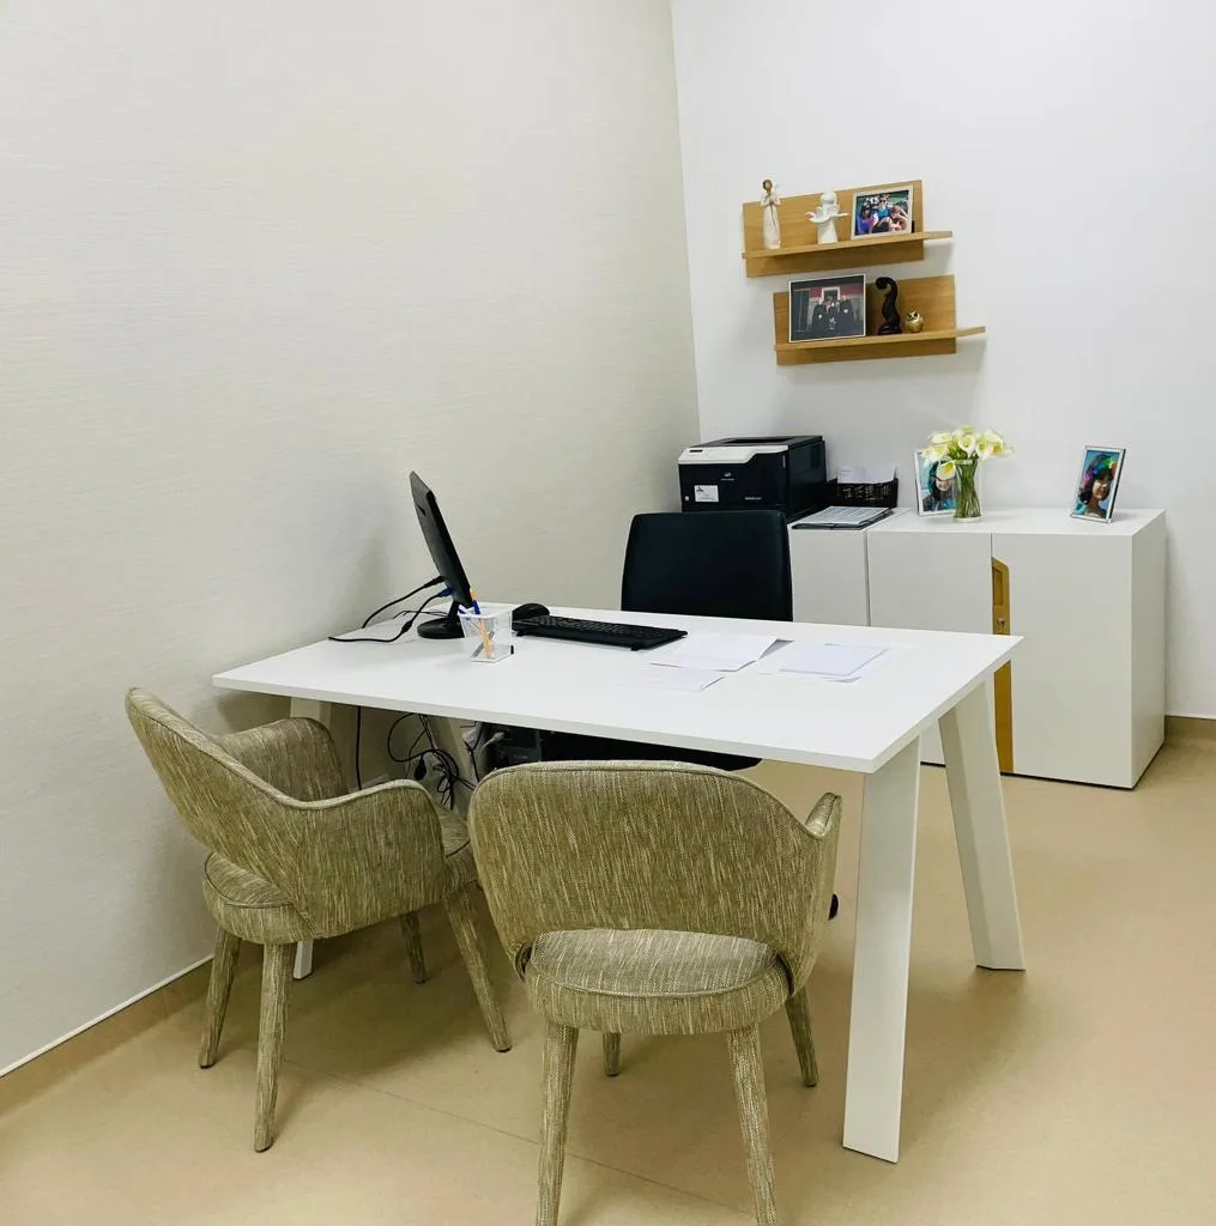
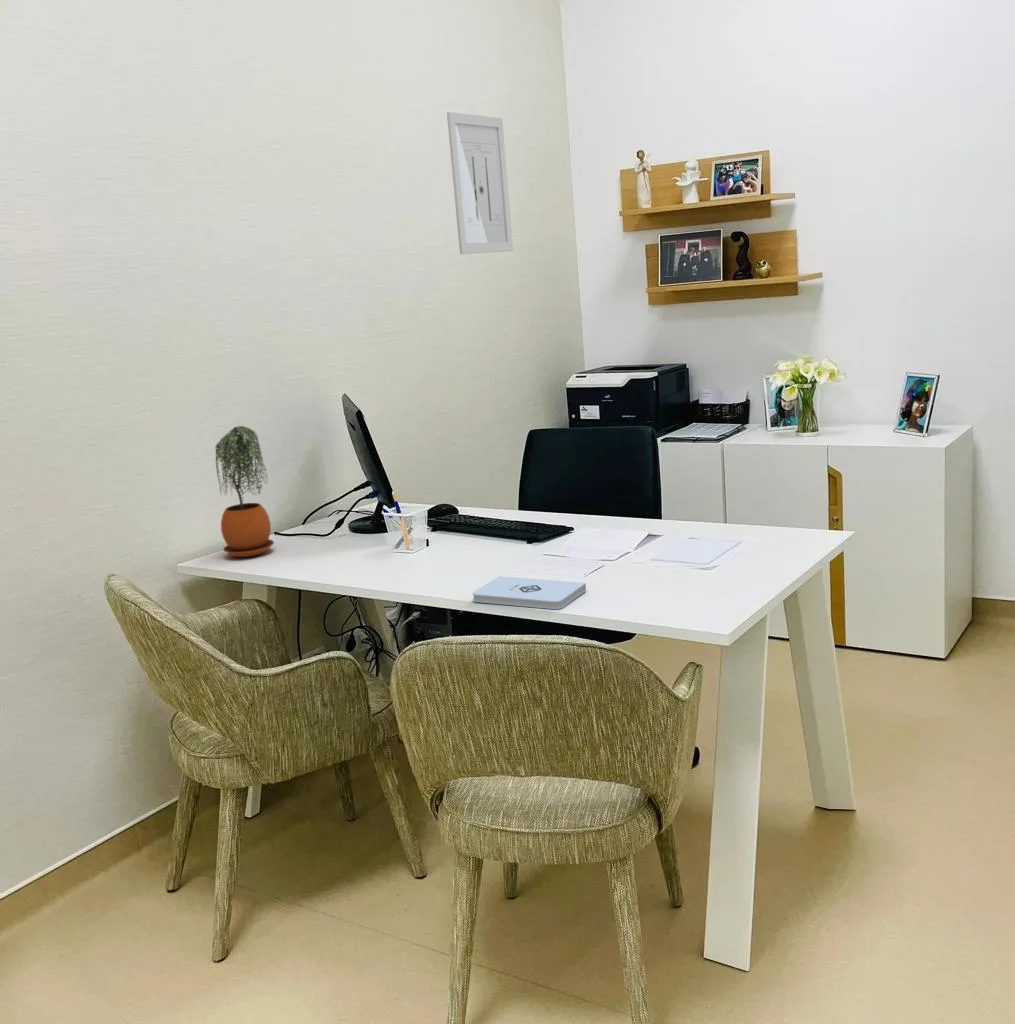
+ wall art (481, 185)
+ potted plant (245, 490)
+ notepad (528, 592)
